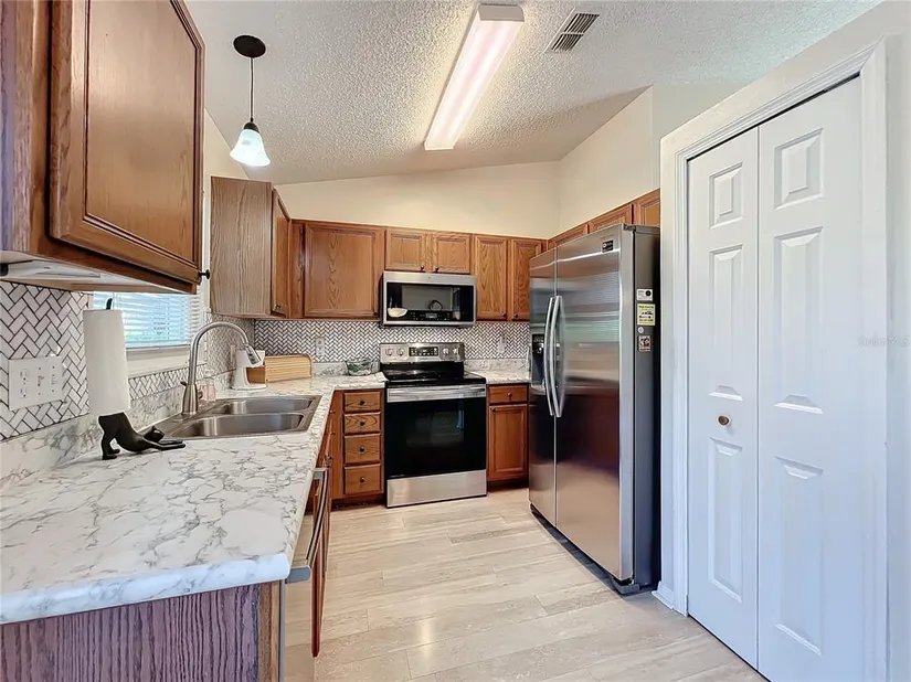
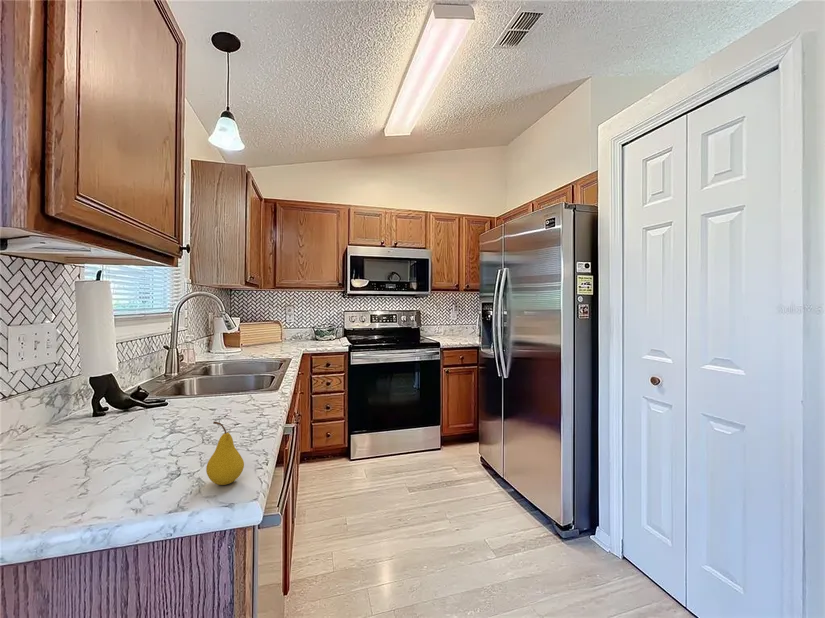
+ fruit (225, 451)
